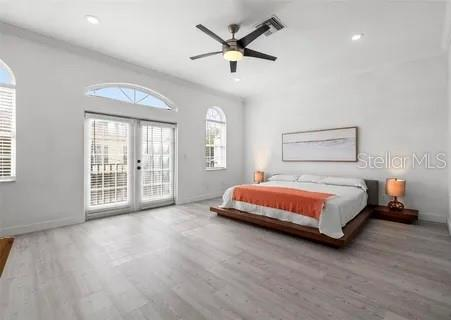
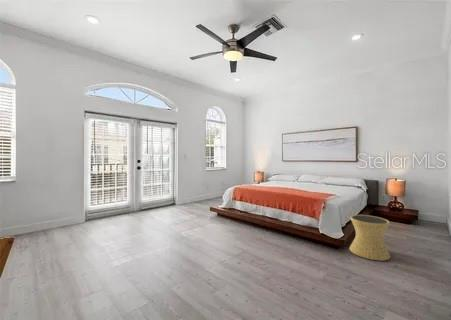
+ side table (369, 235)
